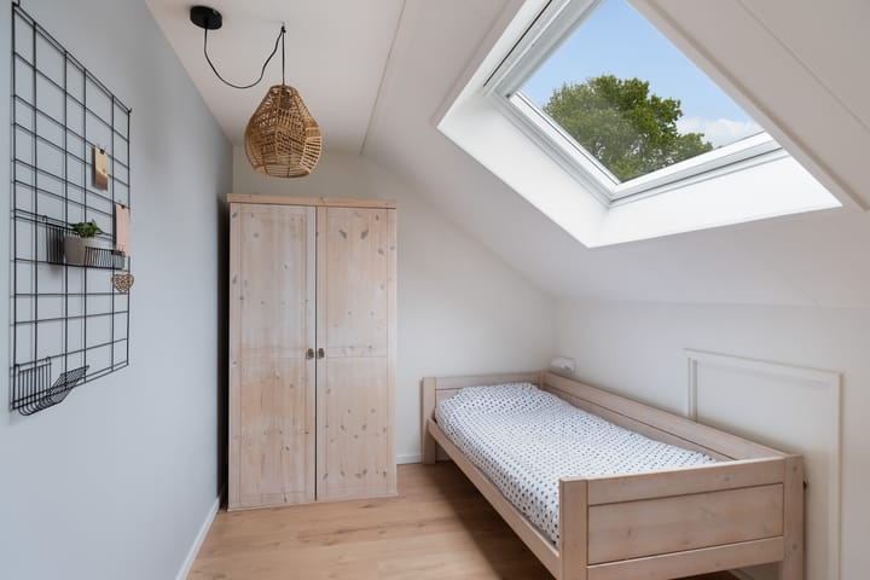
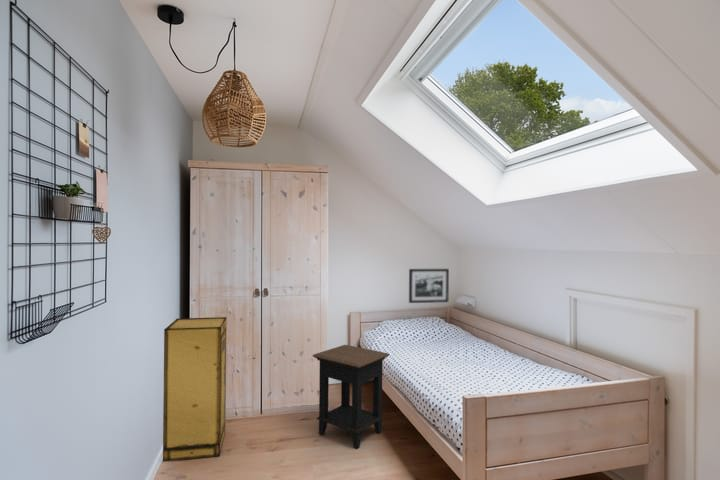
+ picture frame (428, 285)
+ side table (349, 393)
+ storage cabinet (196, 384)
